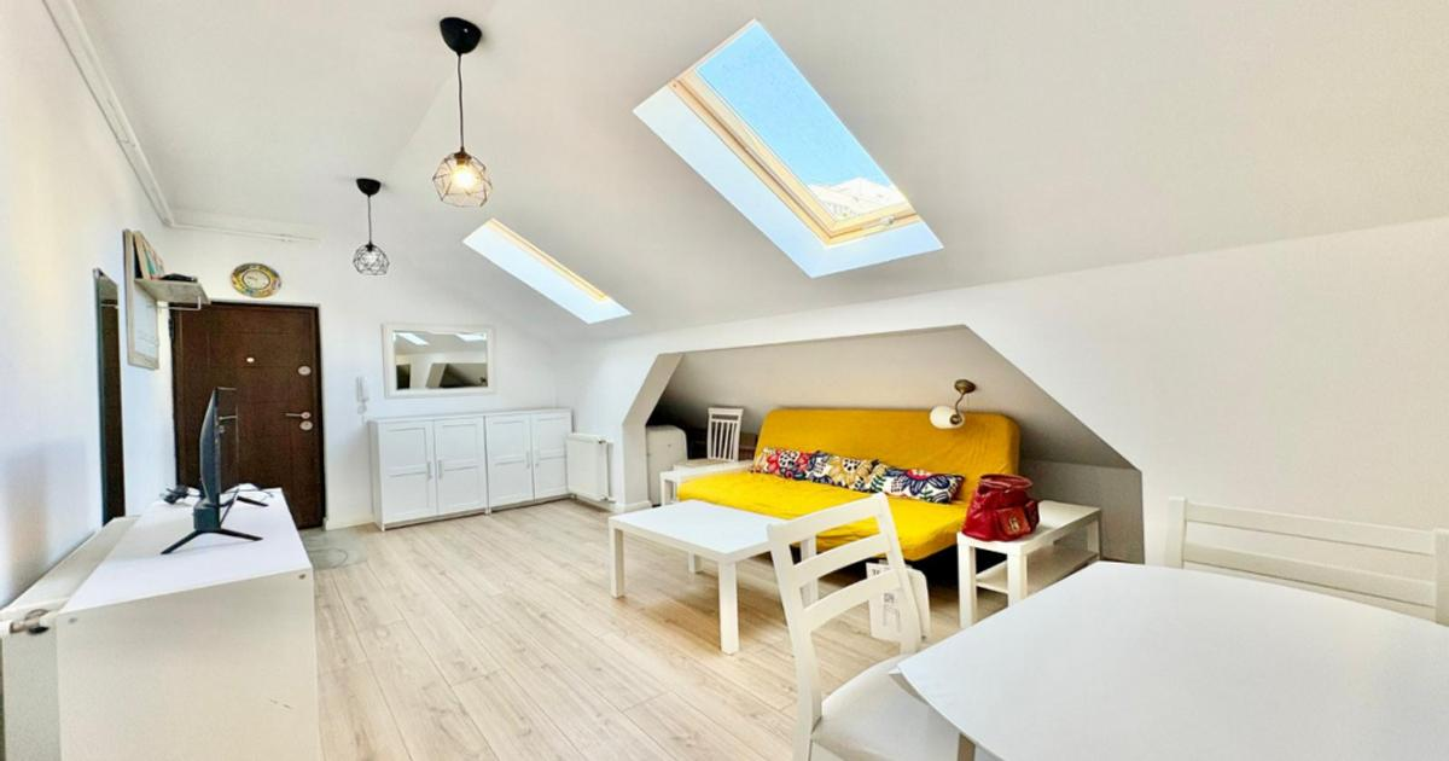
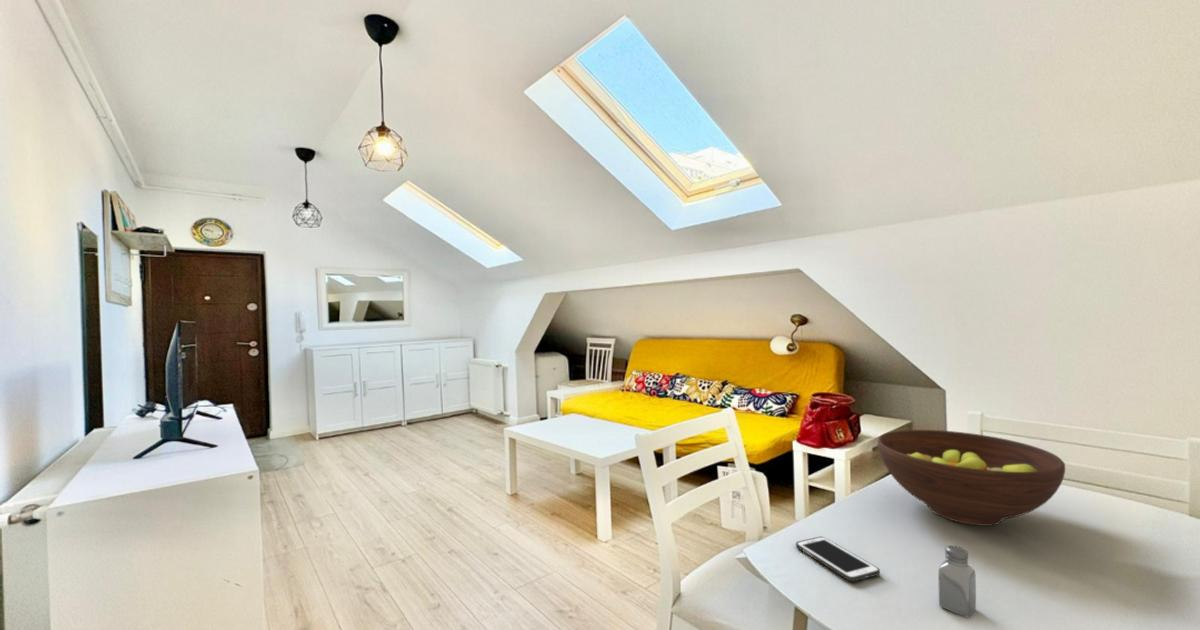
+ cell phone (835, 557)
+ saltshaker (957, 578)
+ fruit bowl (962, 481)
